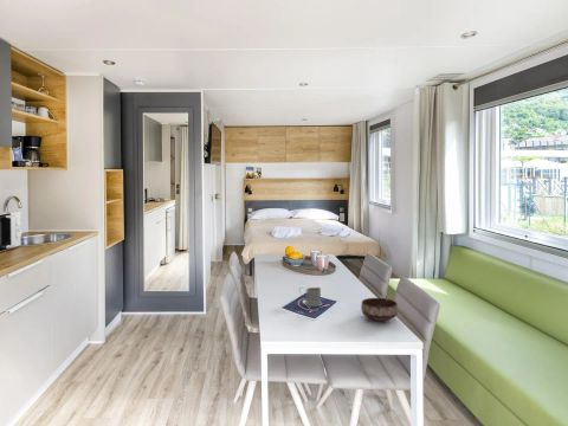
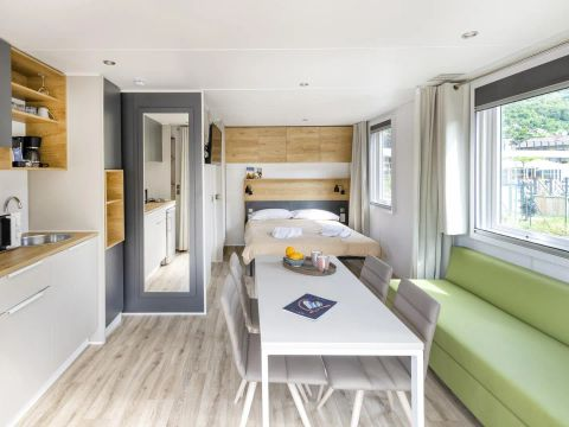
- bowl (379, 310)
- mug (310, 295)
